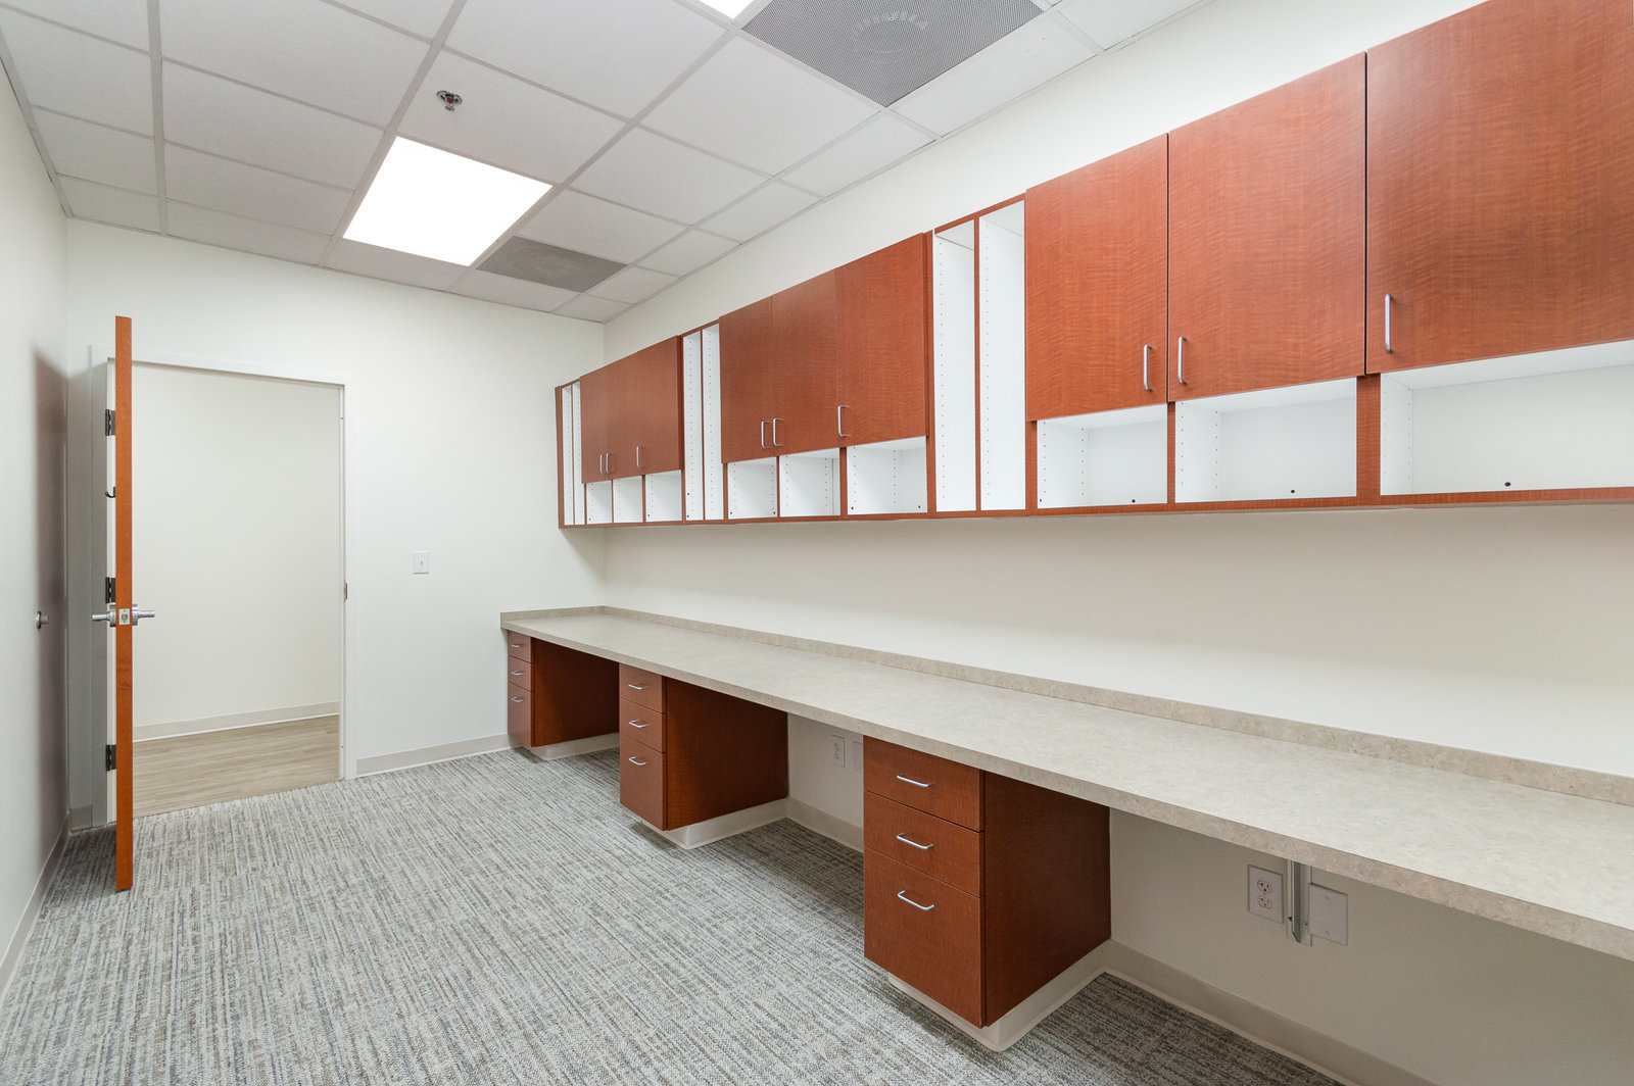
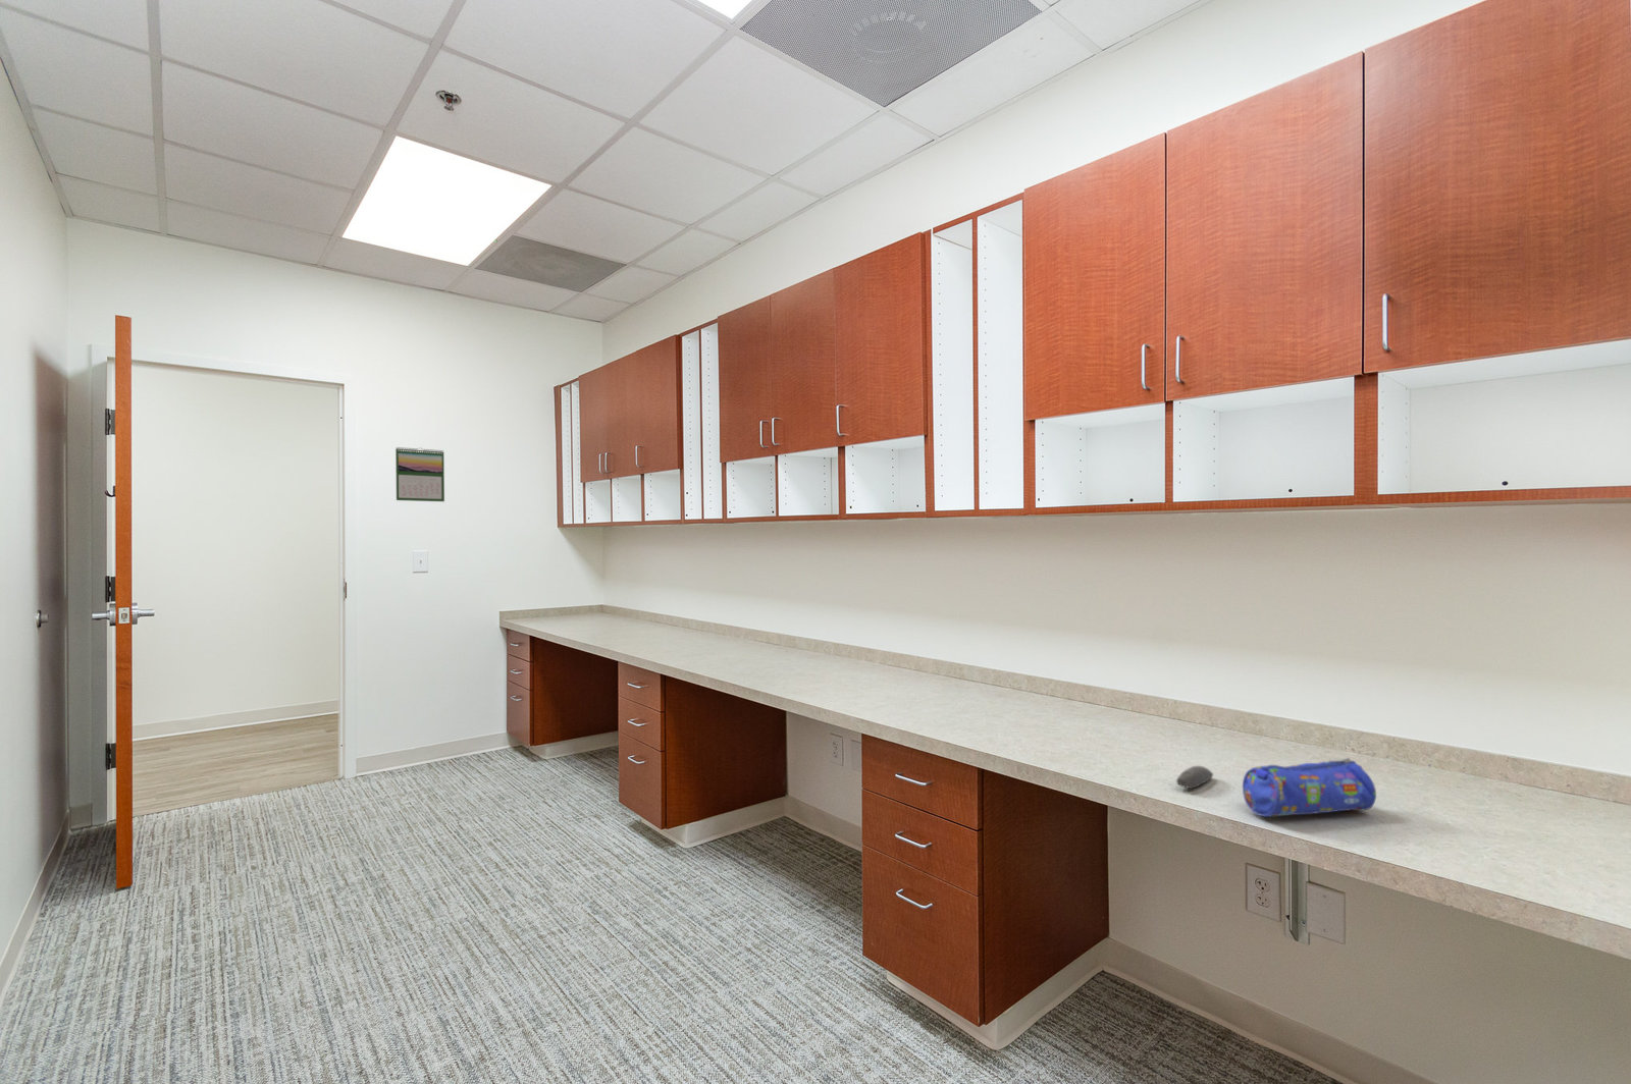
+ calendar (420, 474)
+ pencil case (1309, 786)
+ computer mouse (1194, 775)
